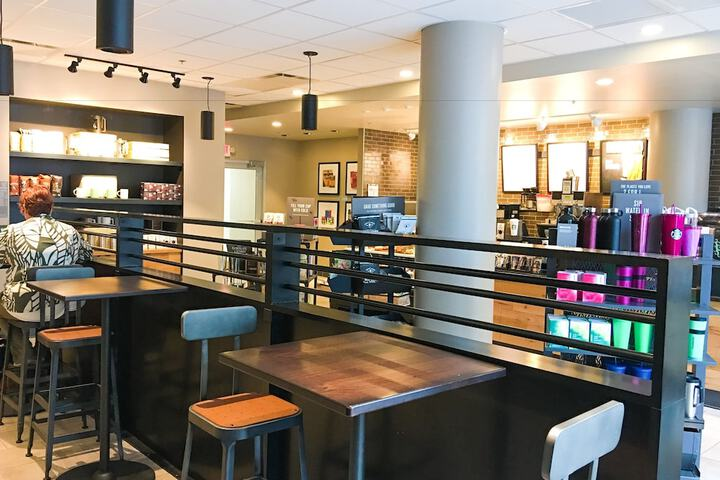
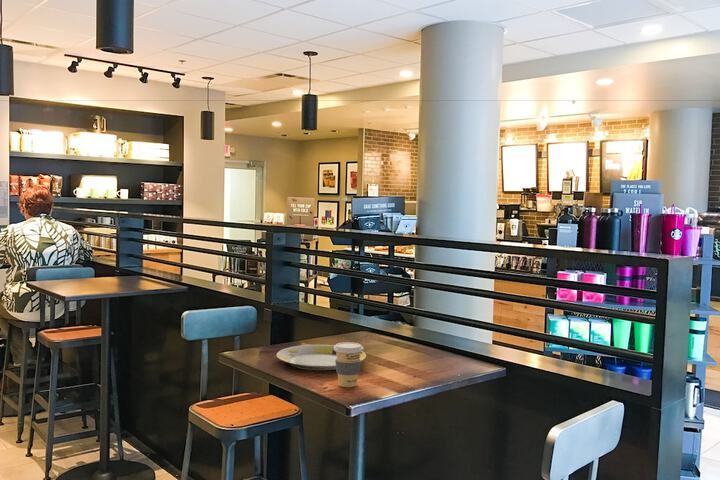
+ coffee cup (347, 364)
+ plate (321, 357)
